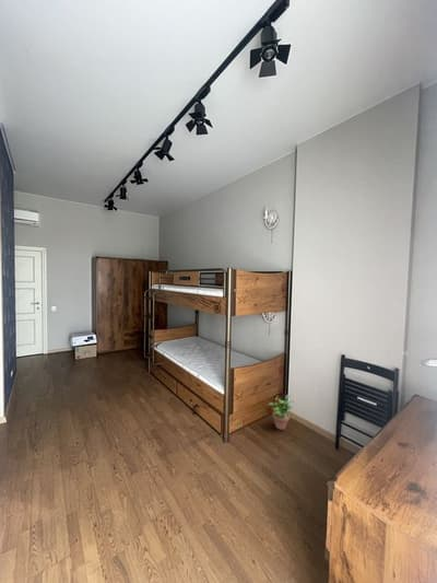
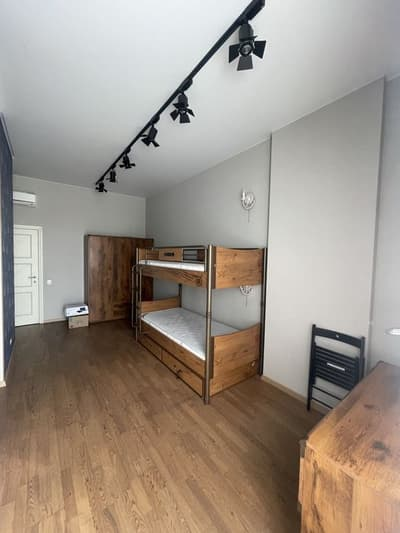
- potted plant (281, 410)
